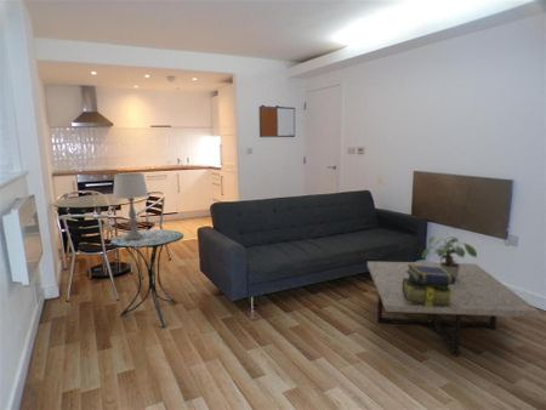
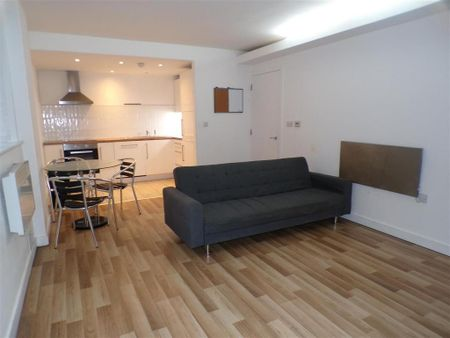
- stack of books (427, 283)
- side table (150, 275)
- potted plant (444, 257)
- coffee table (436, 306)
- table lamp (131, 205)
